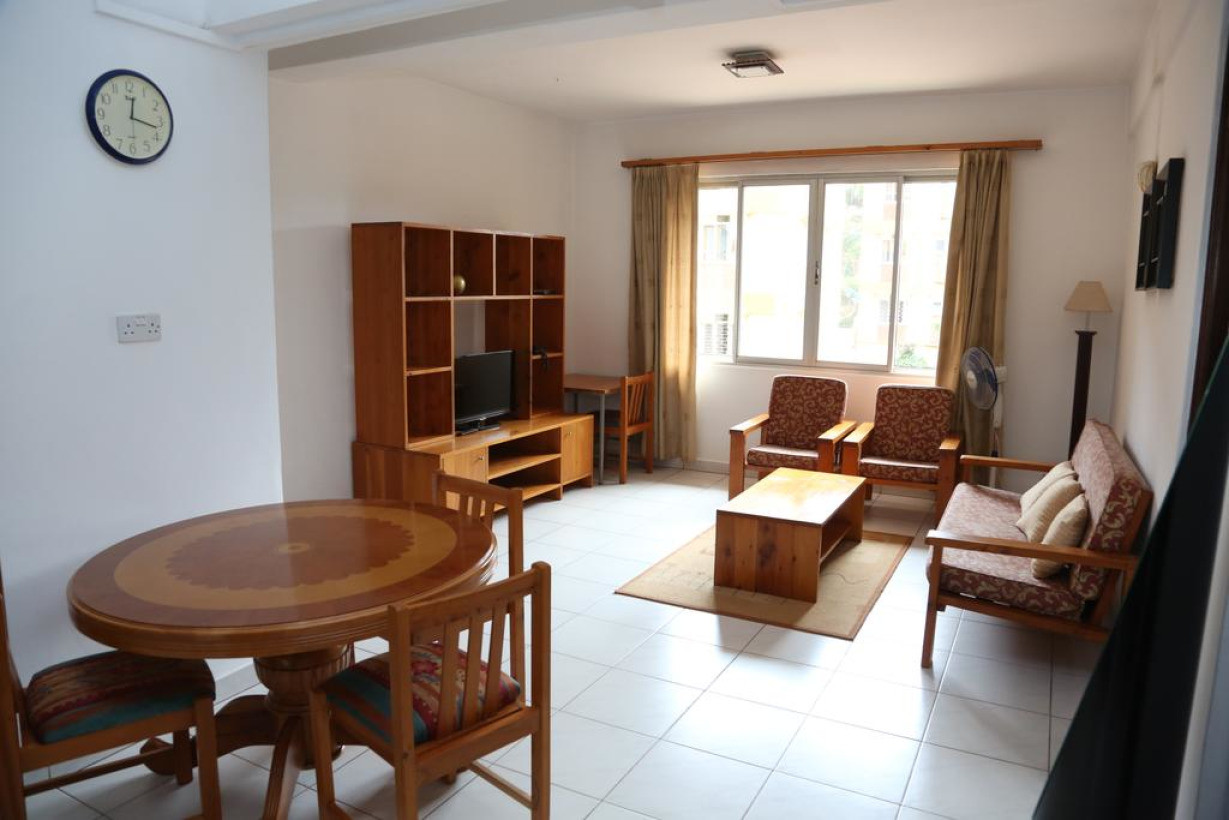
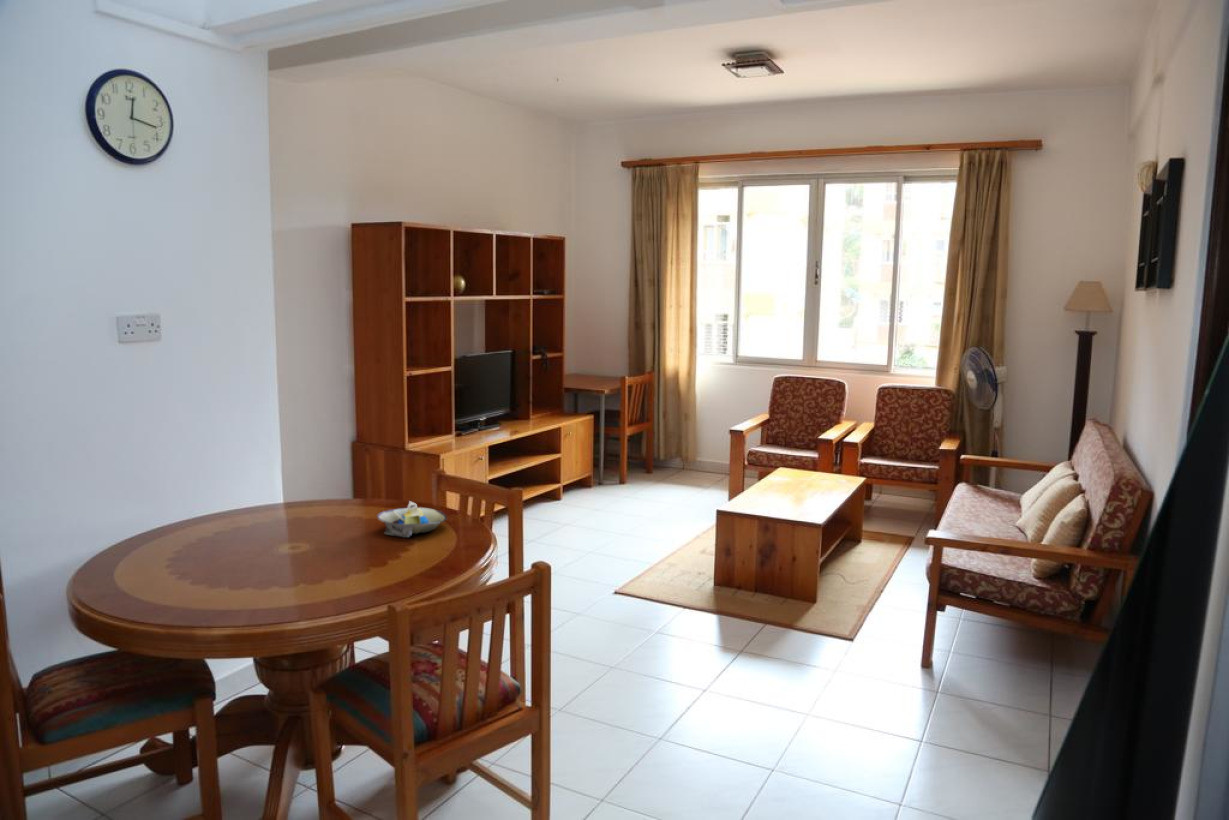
+ decorative bowl (412, 517)
